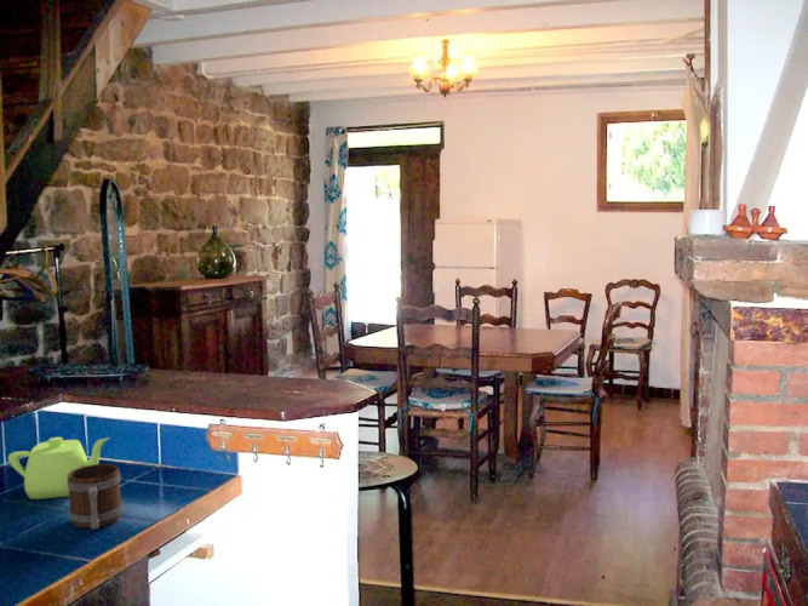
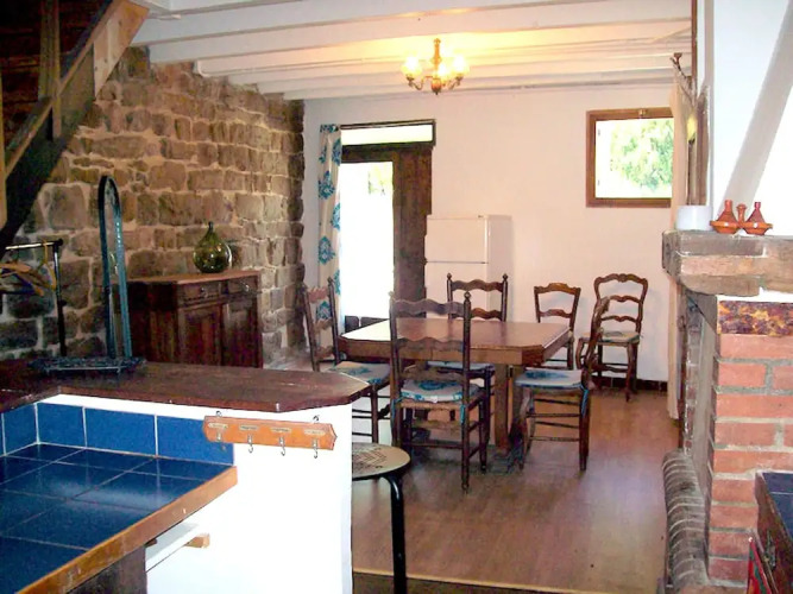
- teapot (61, 463)
- mug (94, 498)
